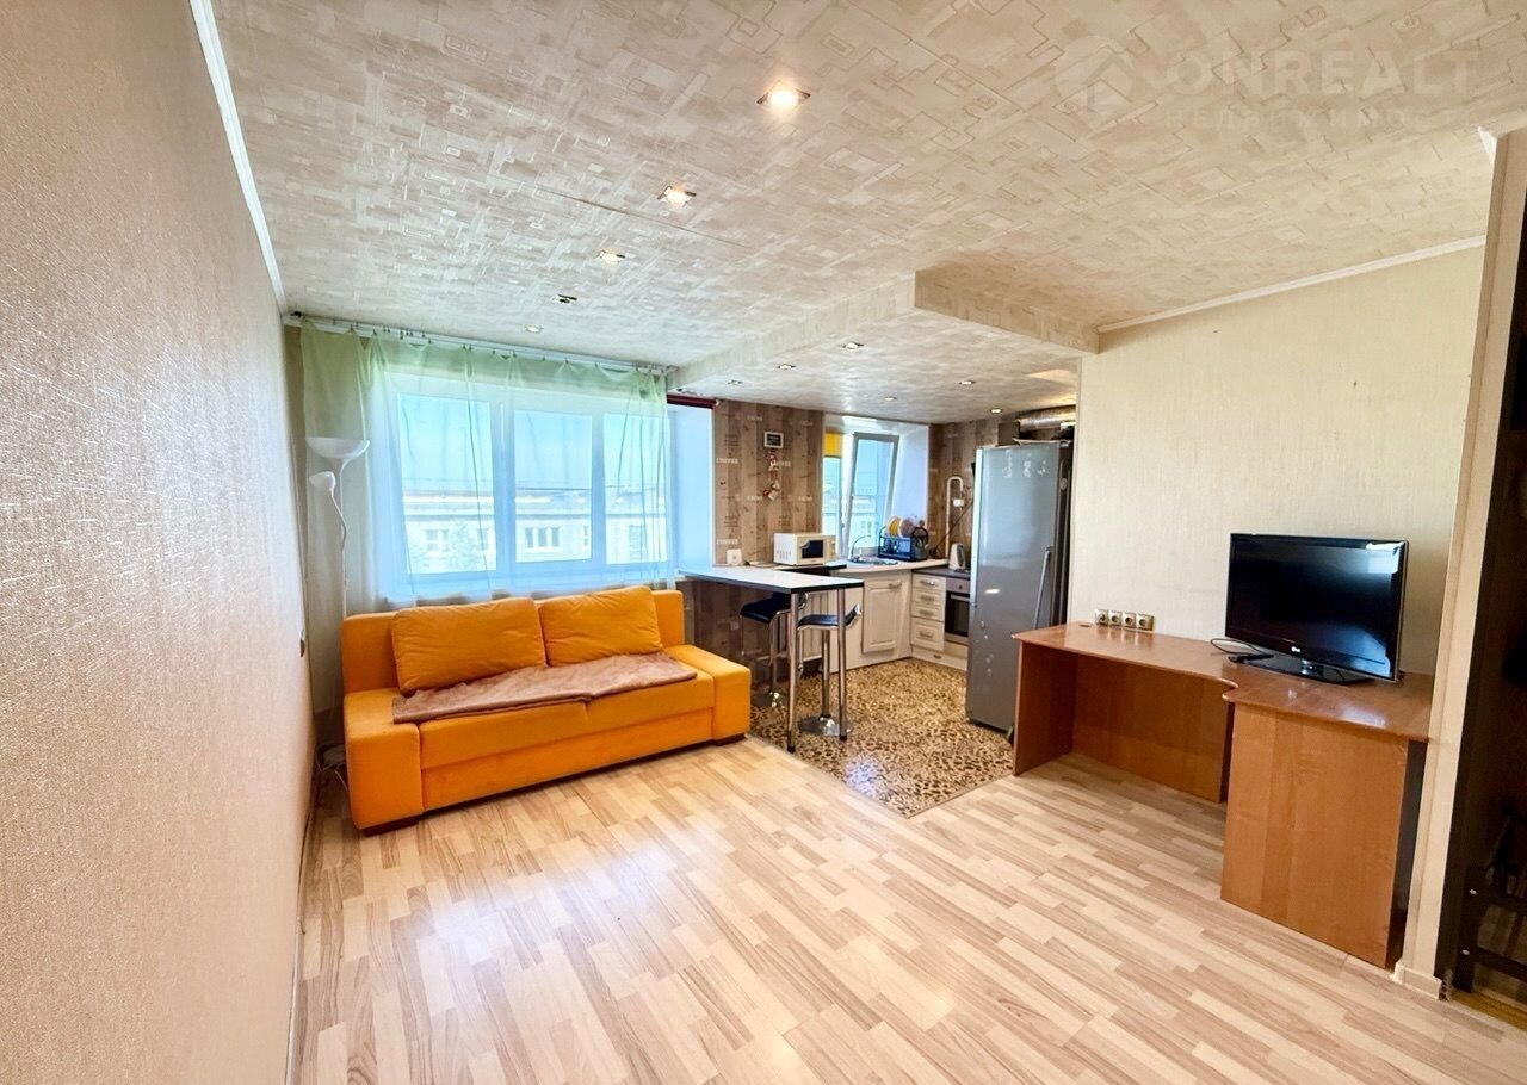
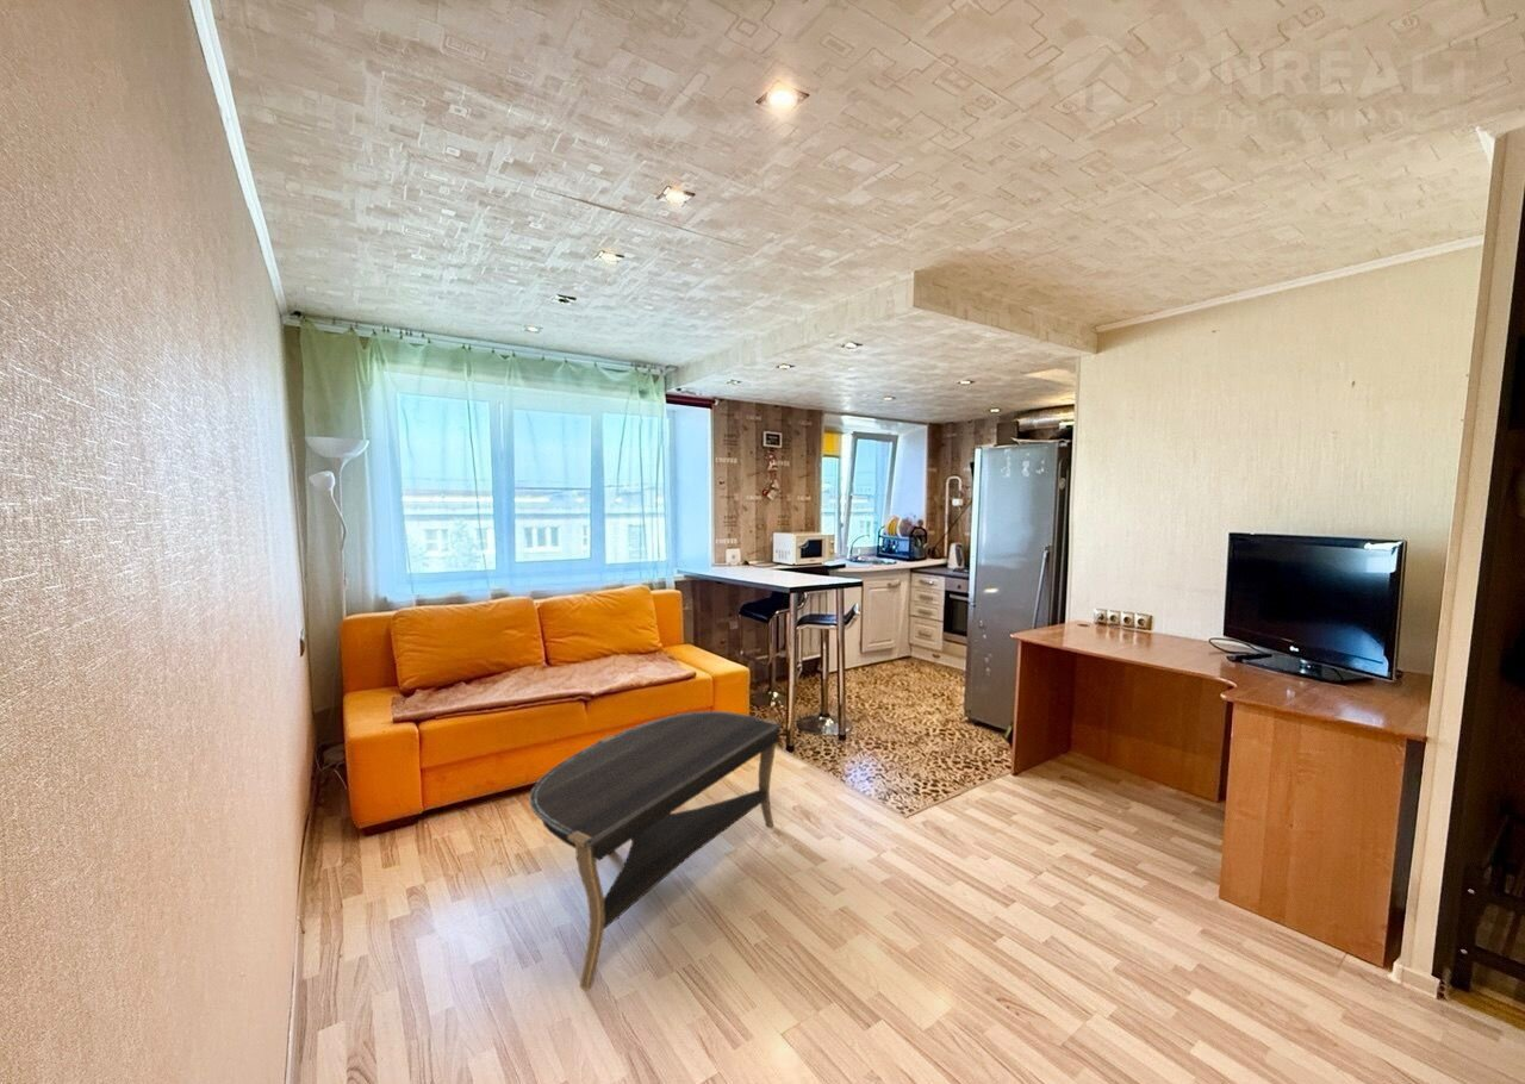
+ coffee table (652, 811)
